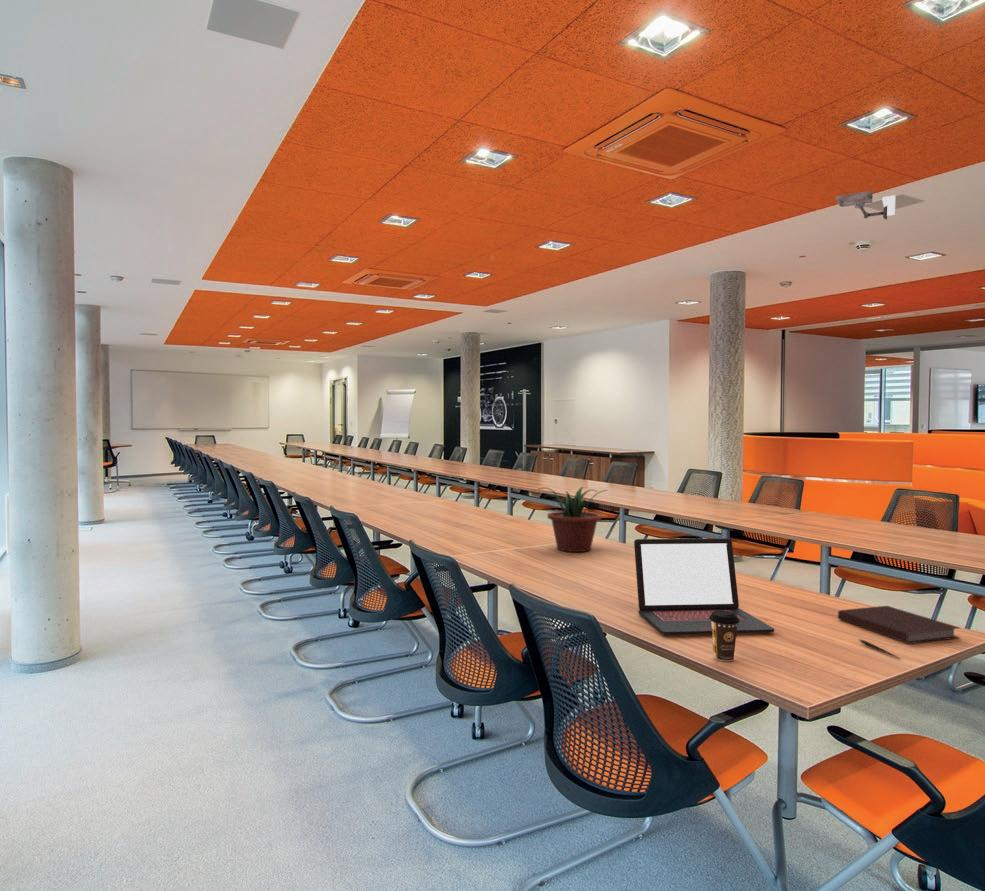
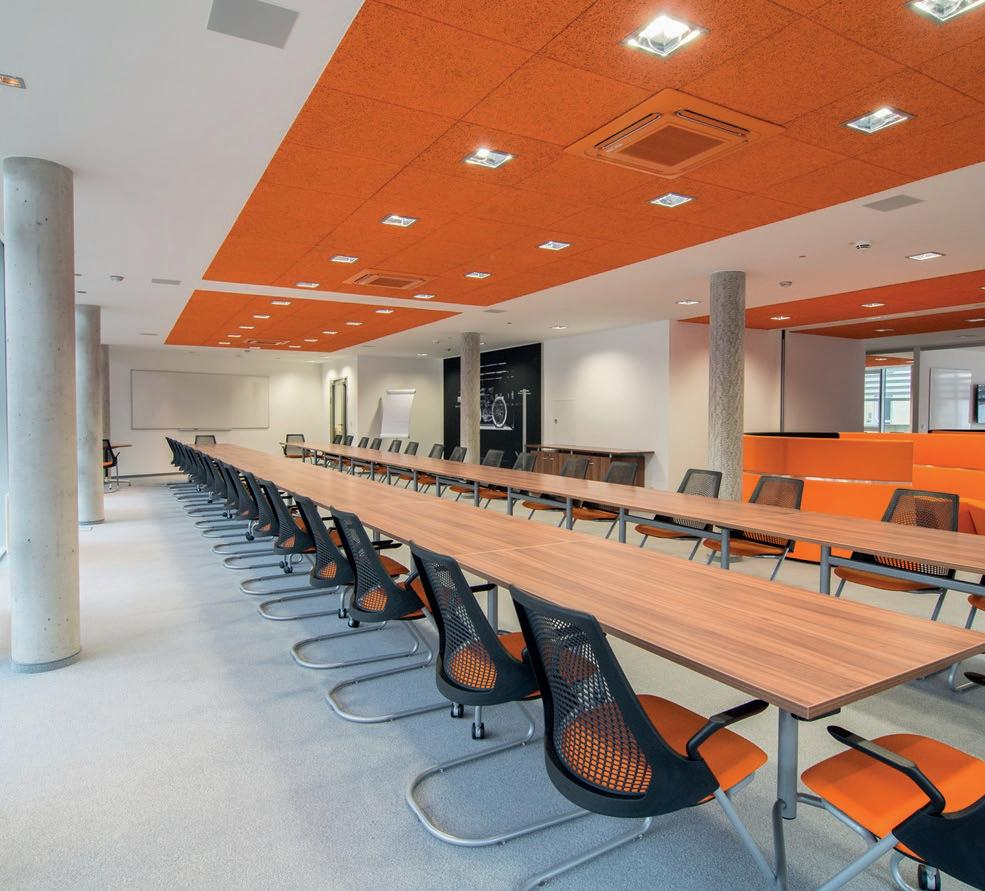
- laptop (700, 583)
- notebook (896, 623)
- coffee cup (723, 635)
- pen (878, 648)
- potted plant (571, 518)
- security camera (864, 210)
